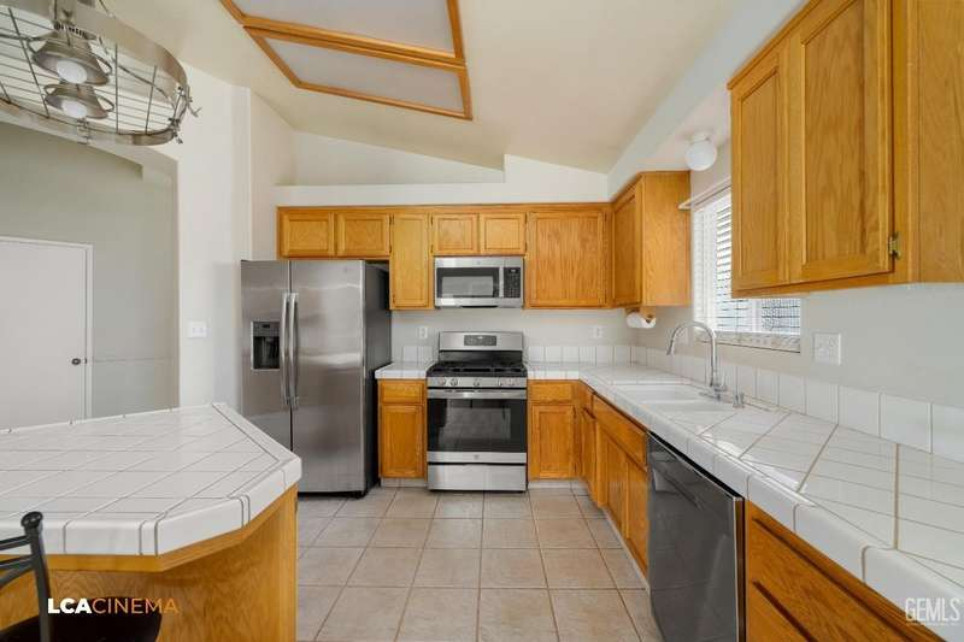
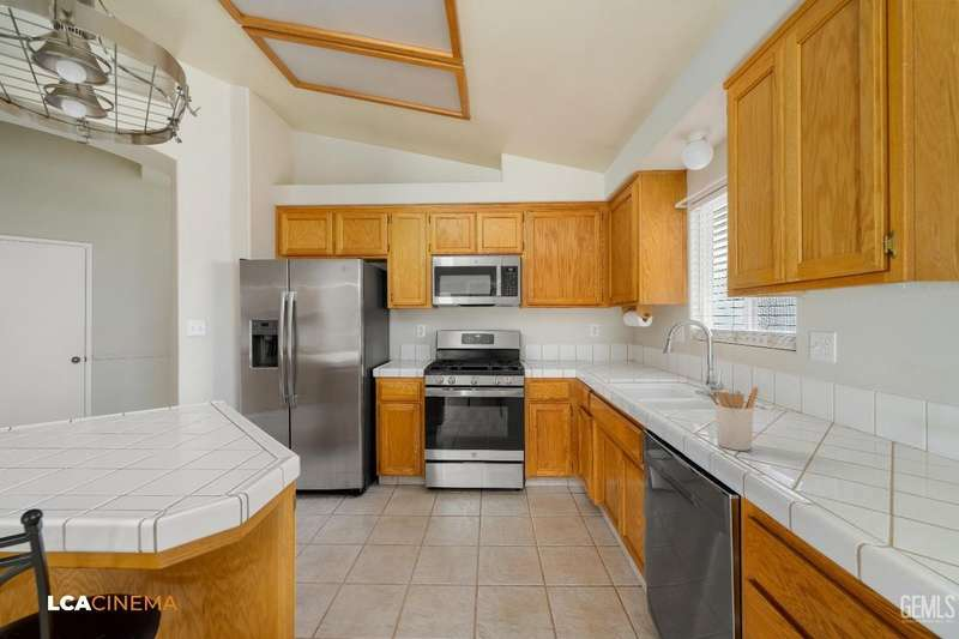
+ utensil holder (732, 416)
